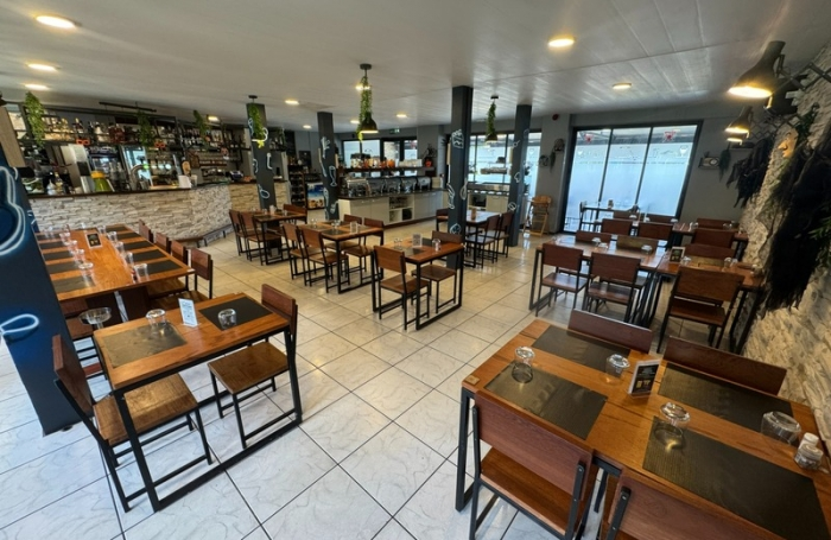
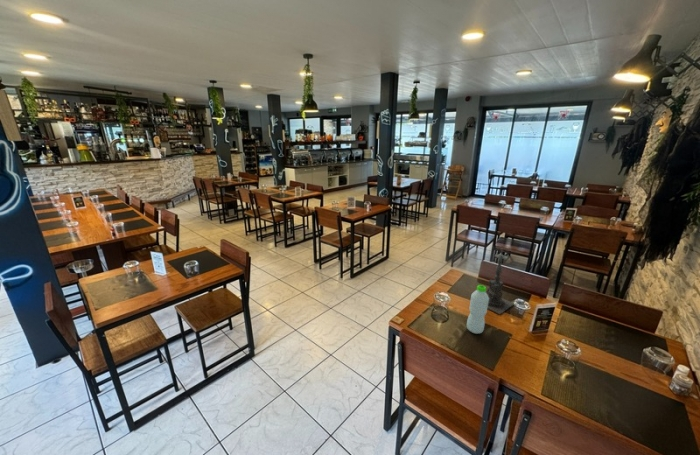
+ candle holder (498, 276)
+ water bottle (478, 309)
